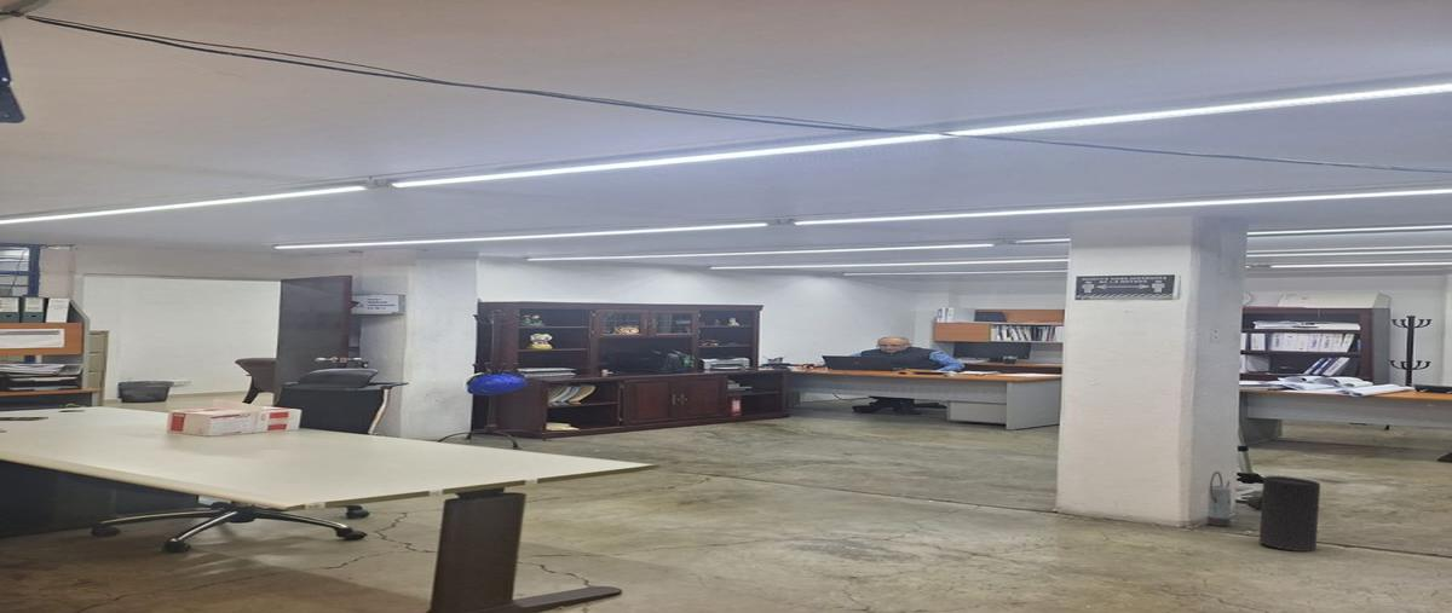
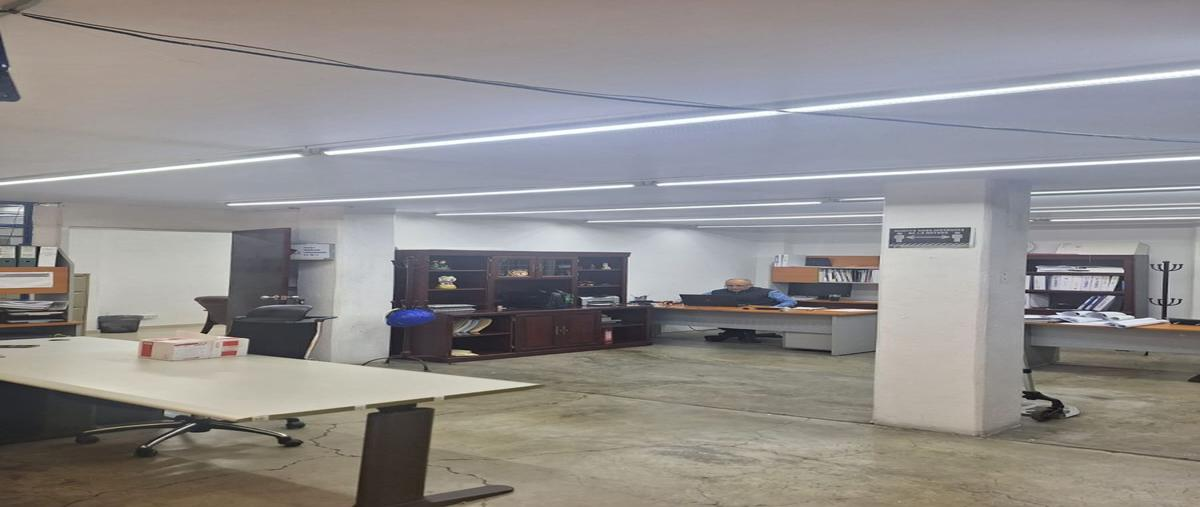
- watering can (1220, 497)
- trash can (1289, 513)
